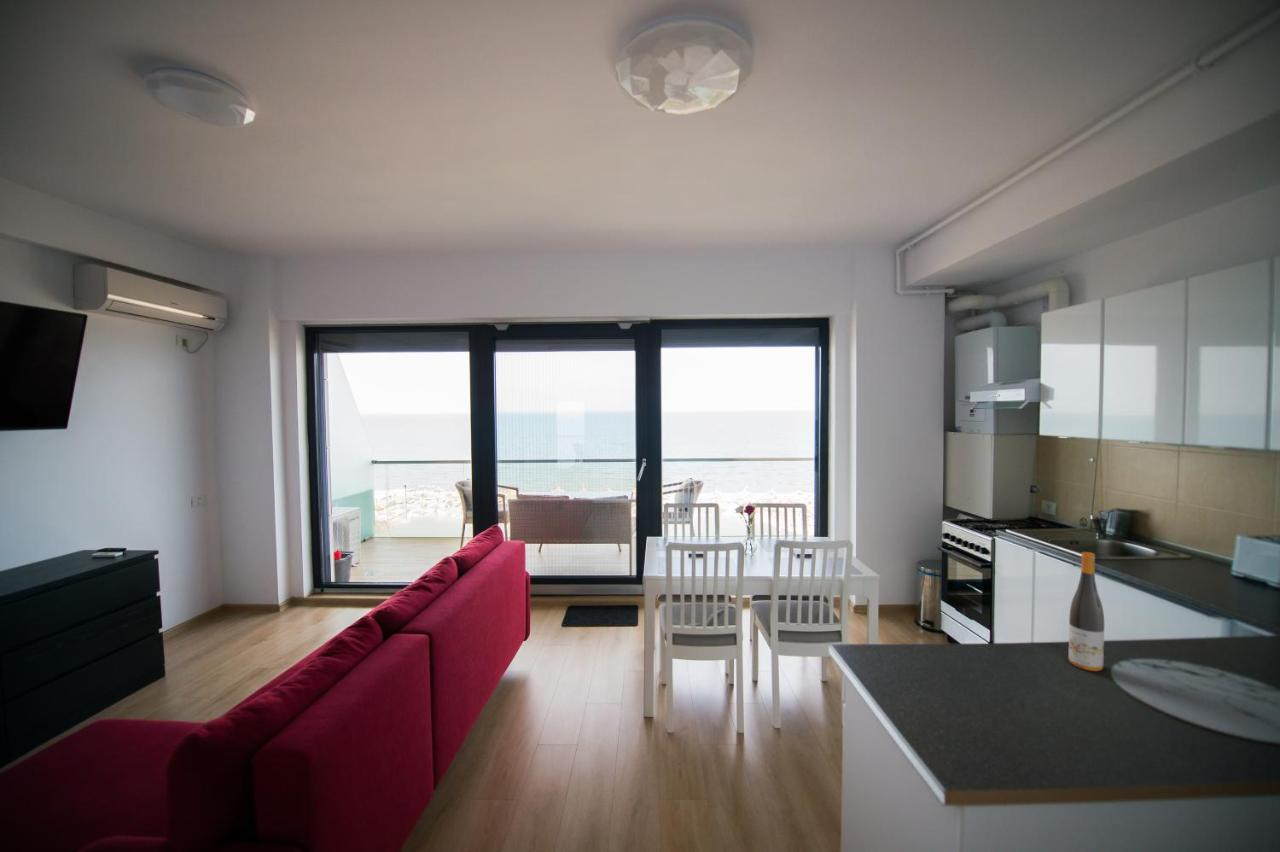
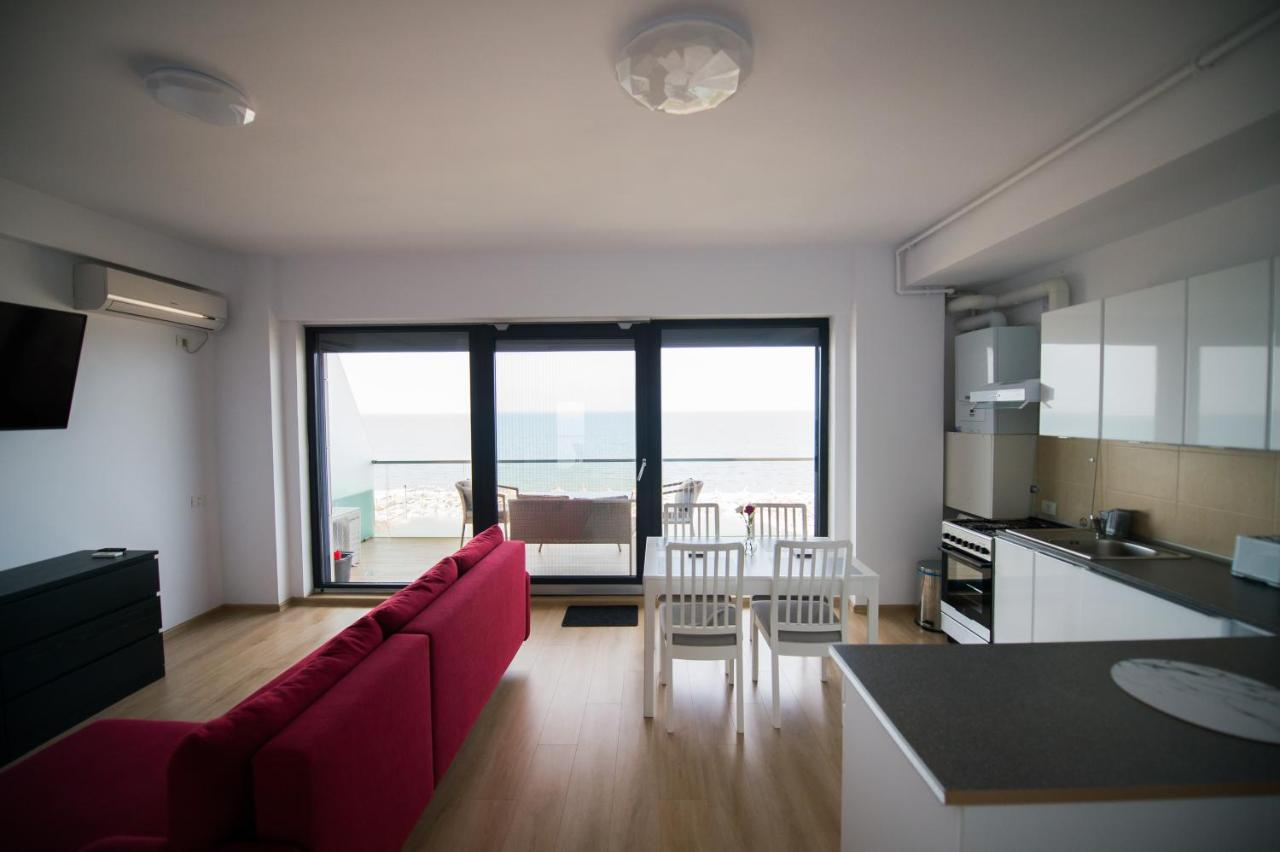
- wine bottle (1086, 608)
